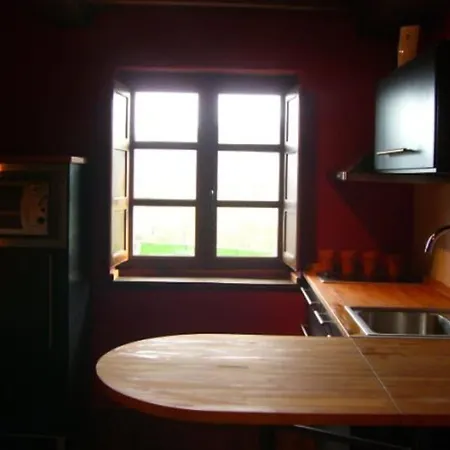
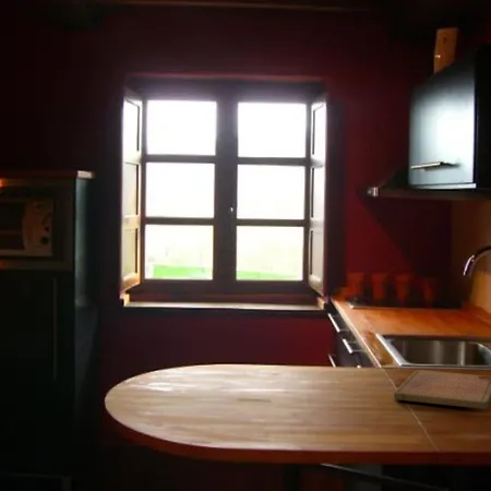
+ cutting board (447, 387)
